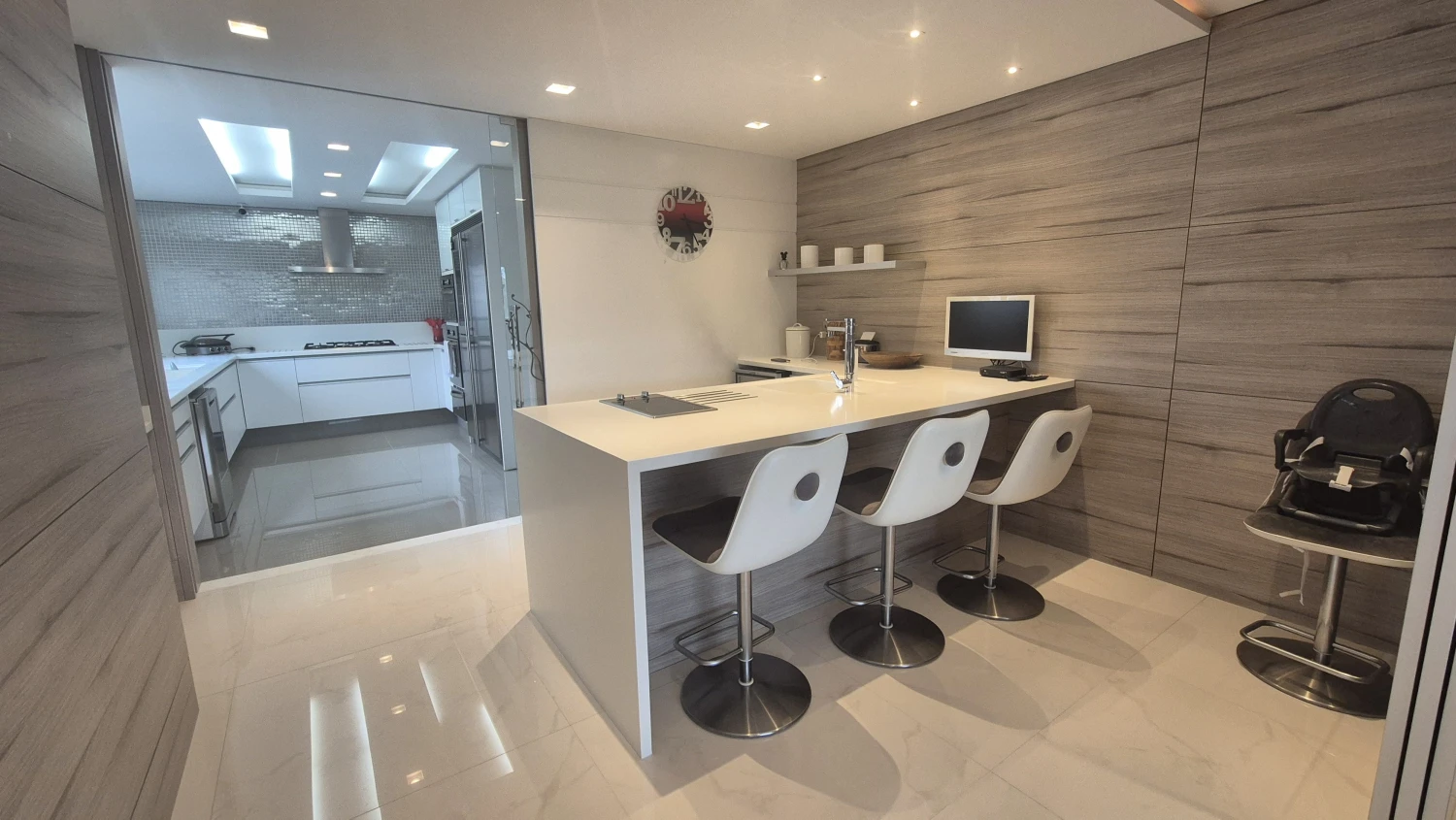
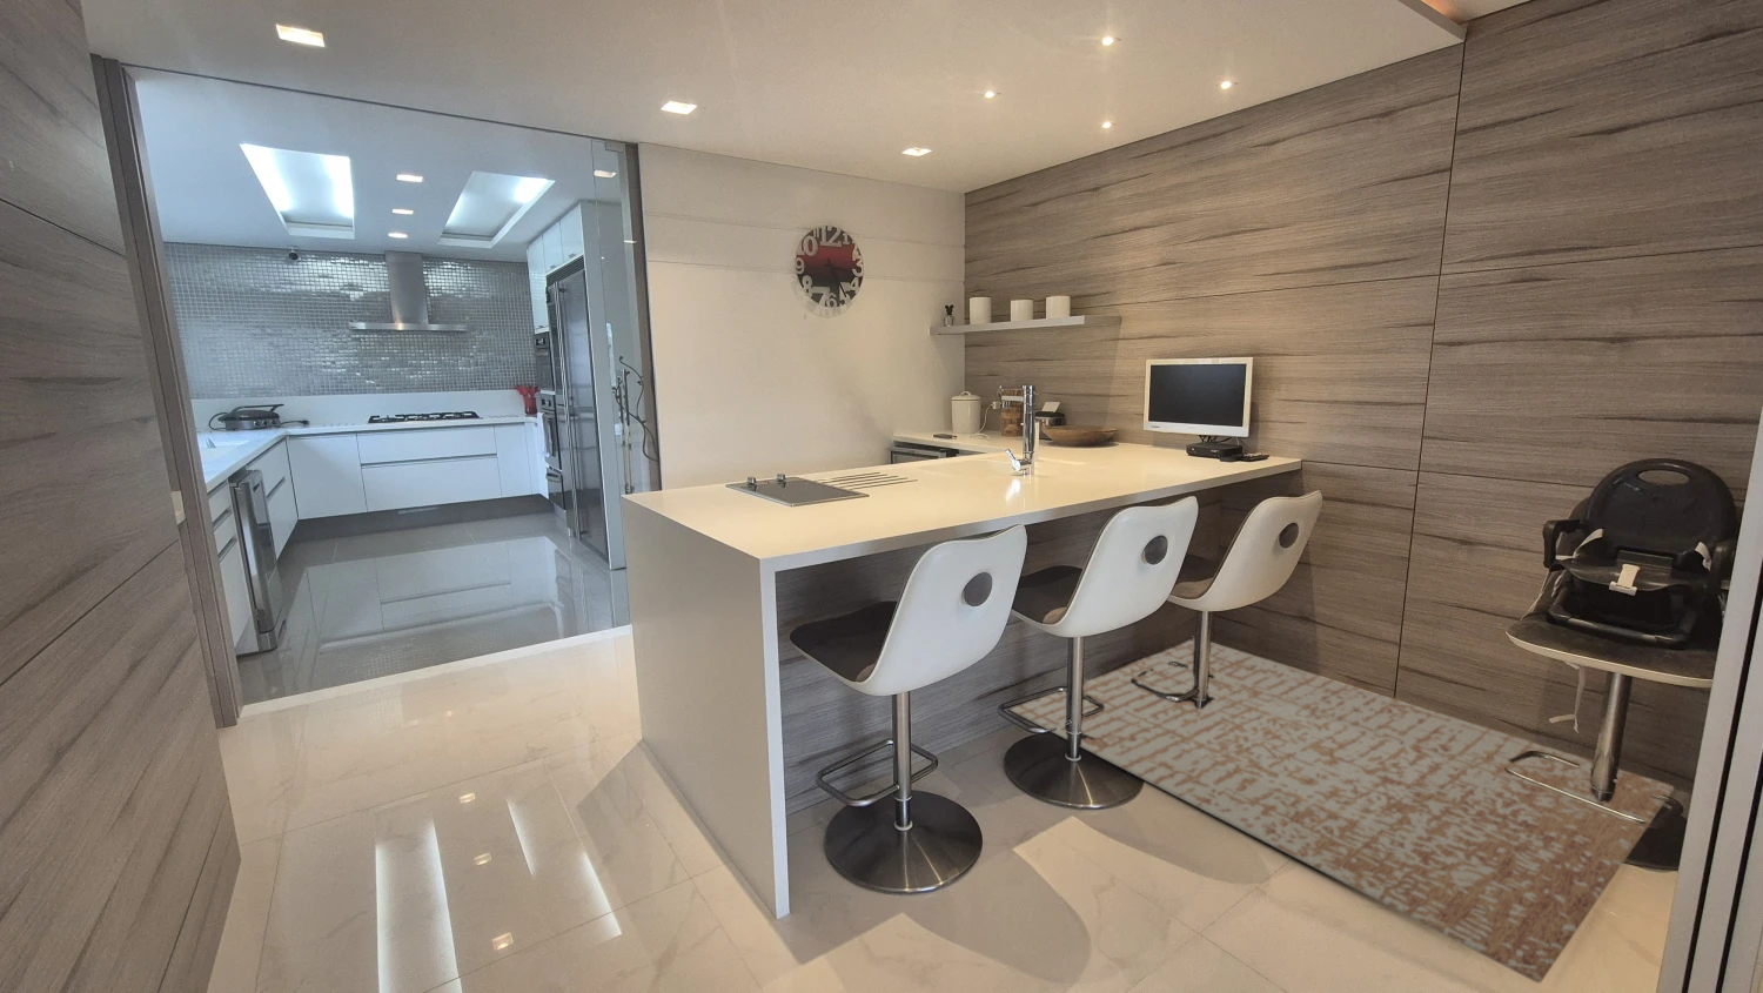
+ rug (1257, 725)
